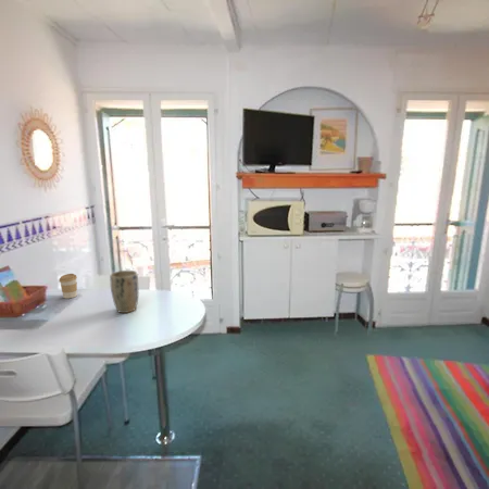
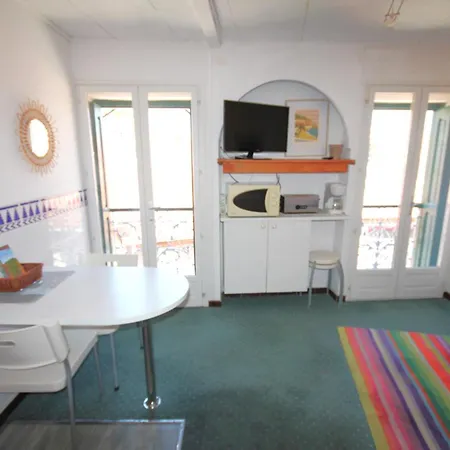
- plant pot (125, 291)
- coffee cup (68, 285)
